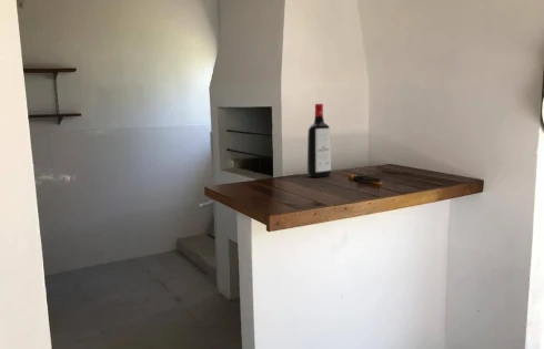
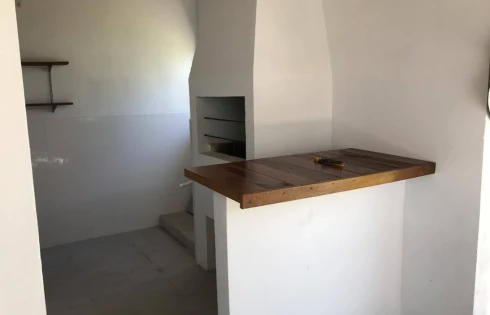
- liquor bottle (319, 140)
